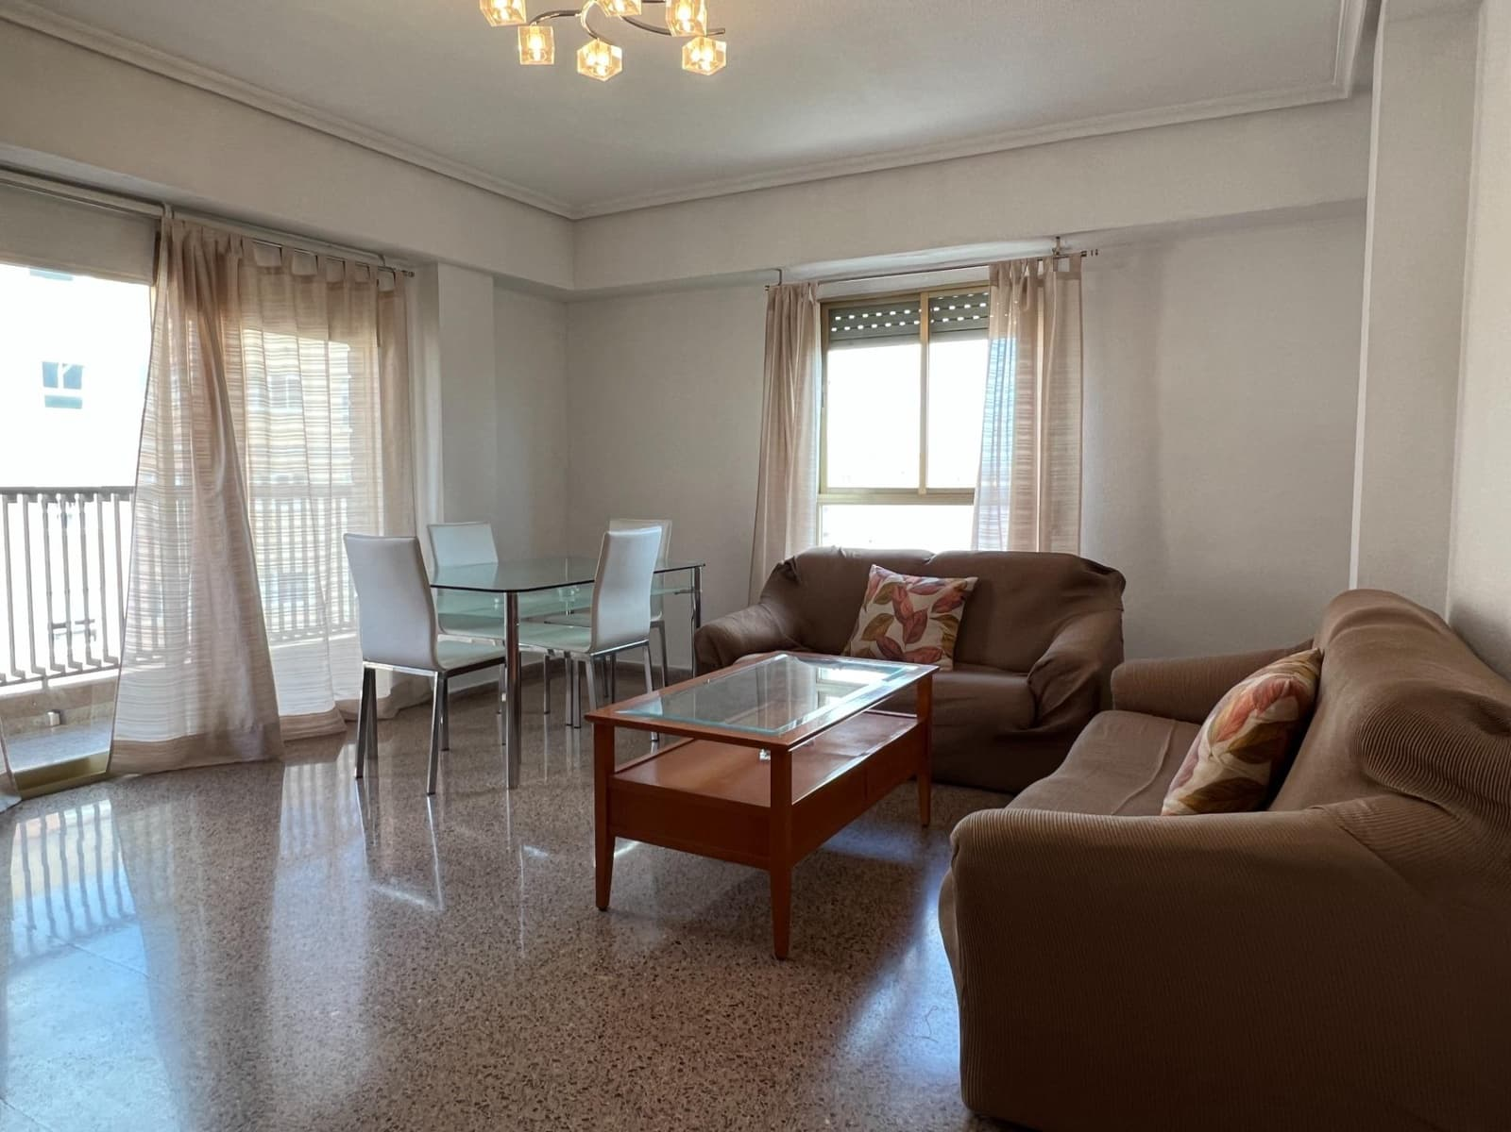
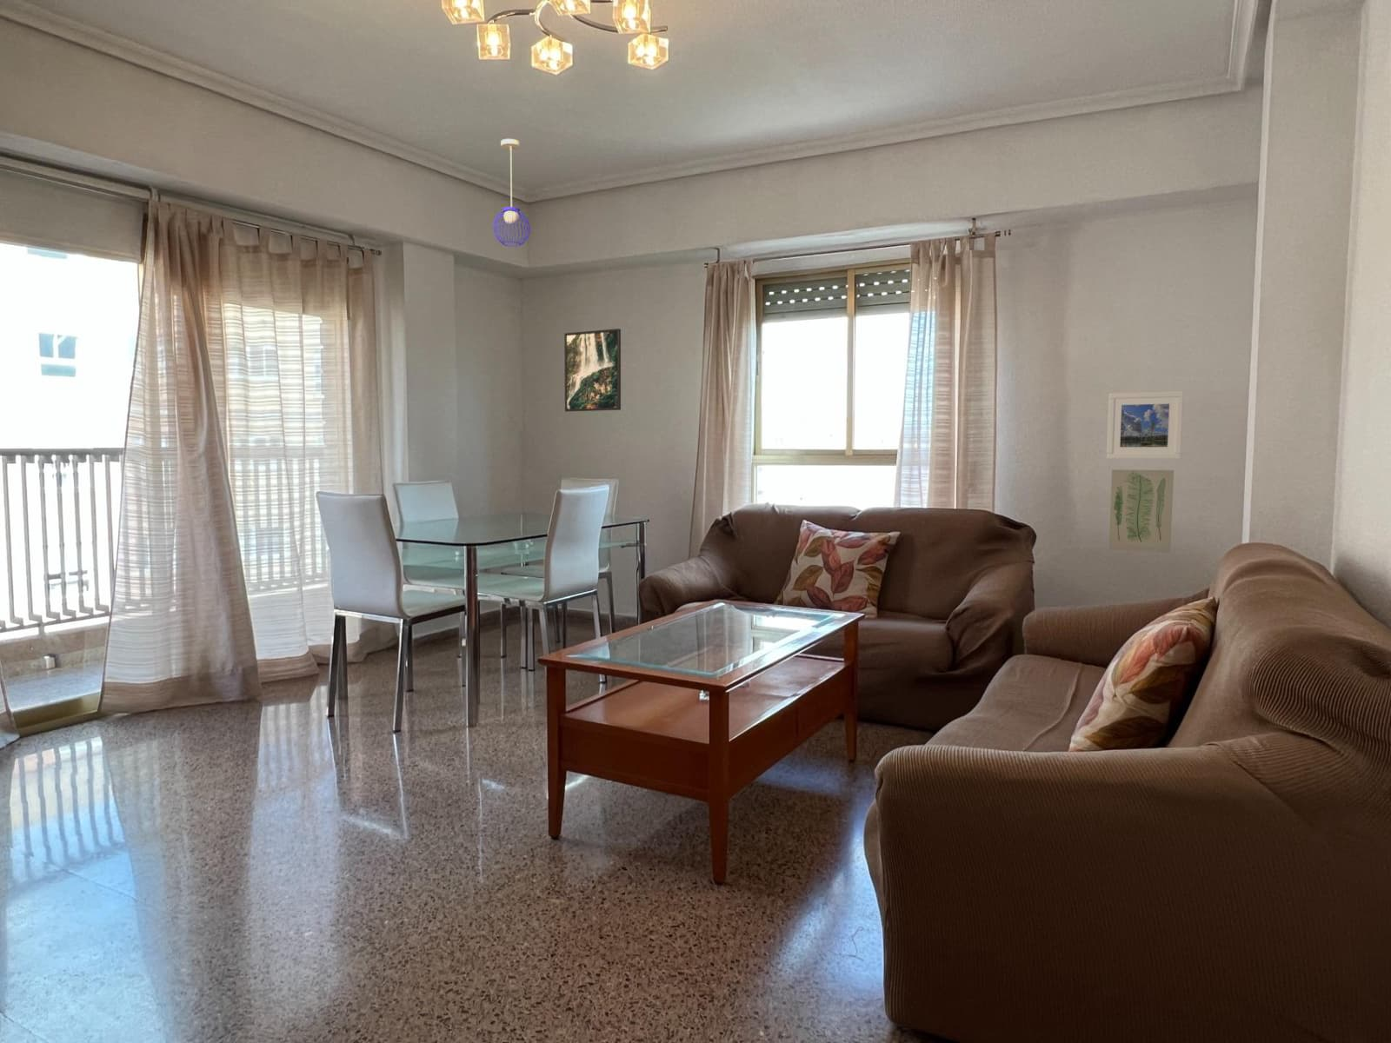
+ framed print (1145, 425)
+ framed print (593, 370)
+ pendant light (511, 193)
+ wall art (1140, 511)
